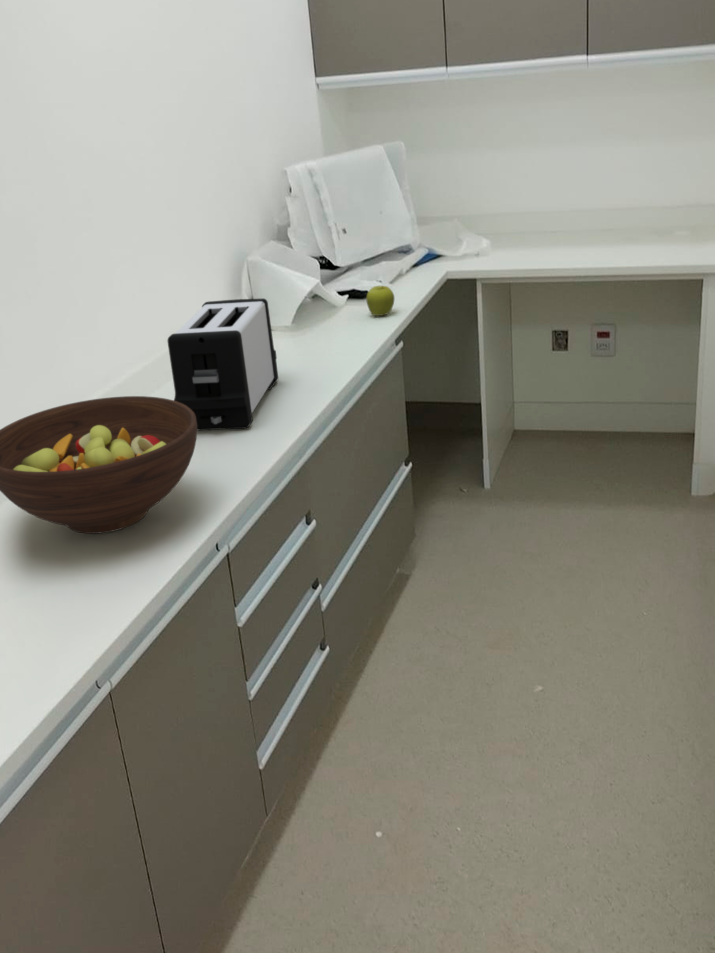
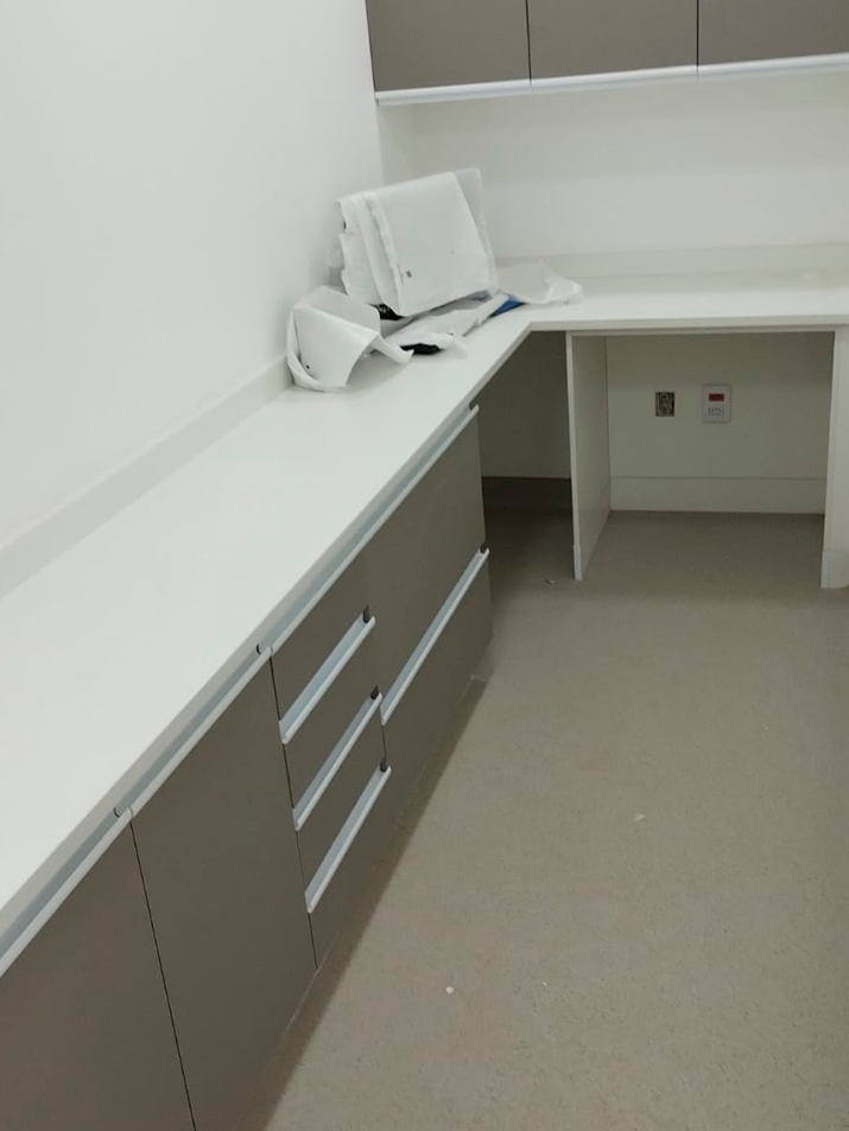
- fruit (380, 300)
- fruit bowl (99, 475)
- toaster (225, 362)
